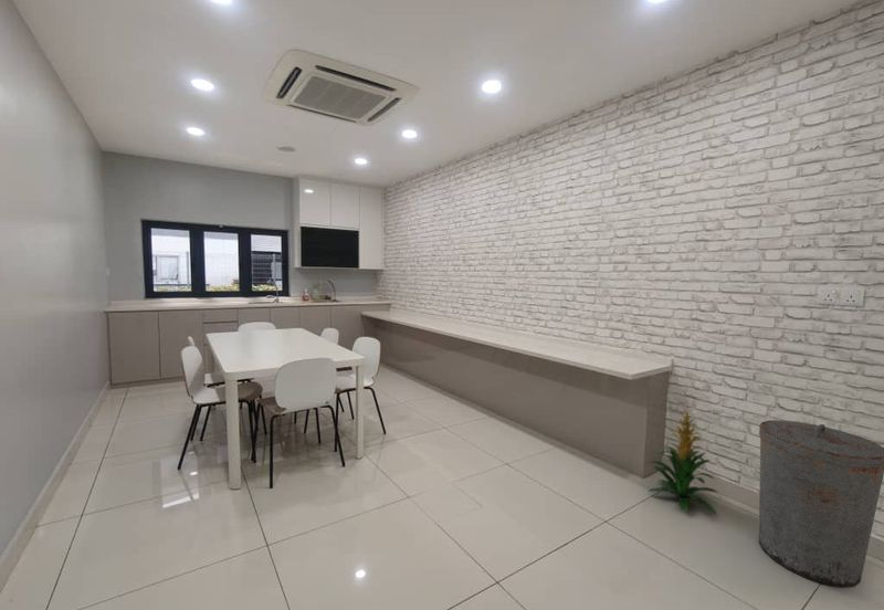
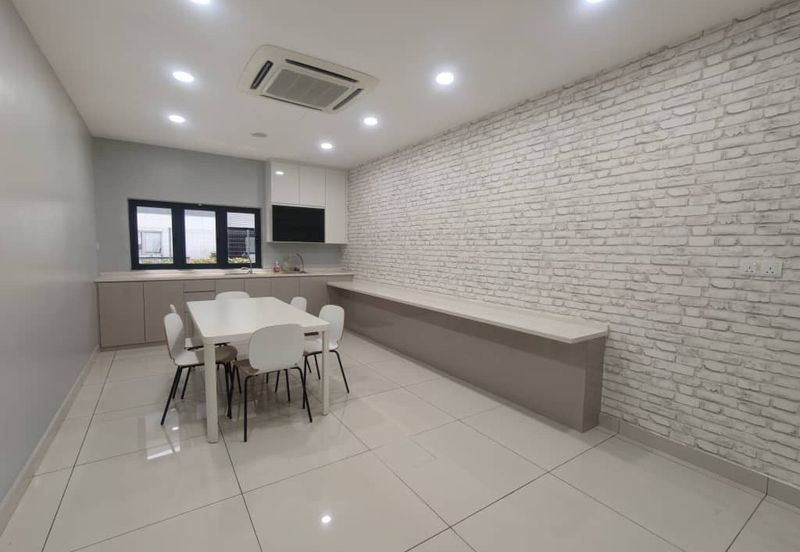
- trash can (813, 492)
- indoor plant (685, 453)
